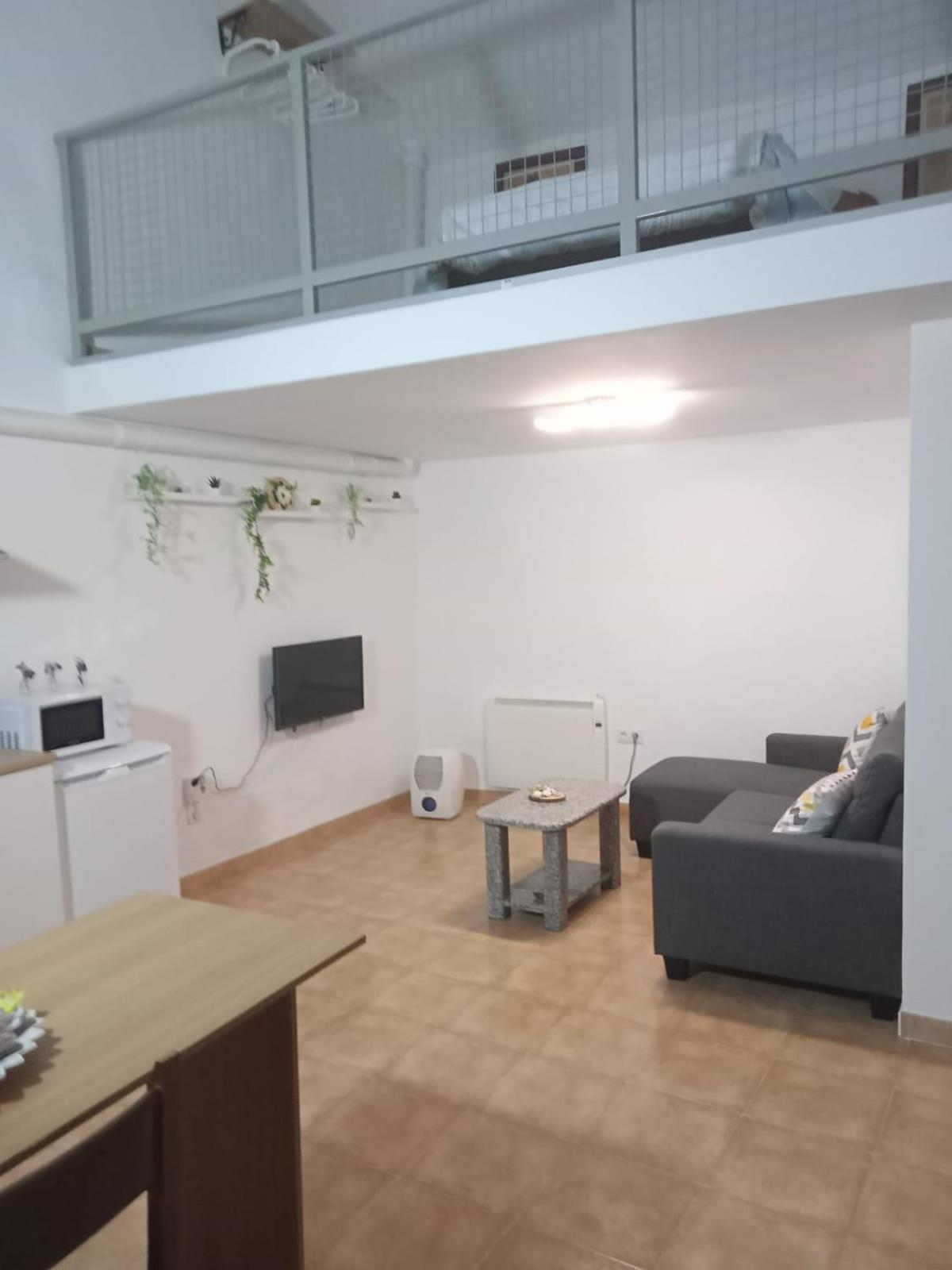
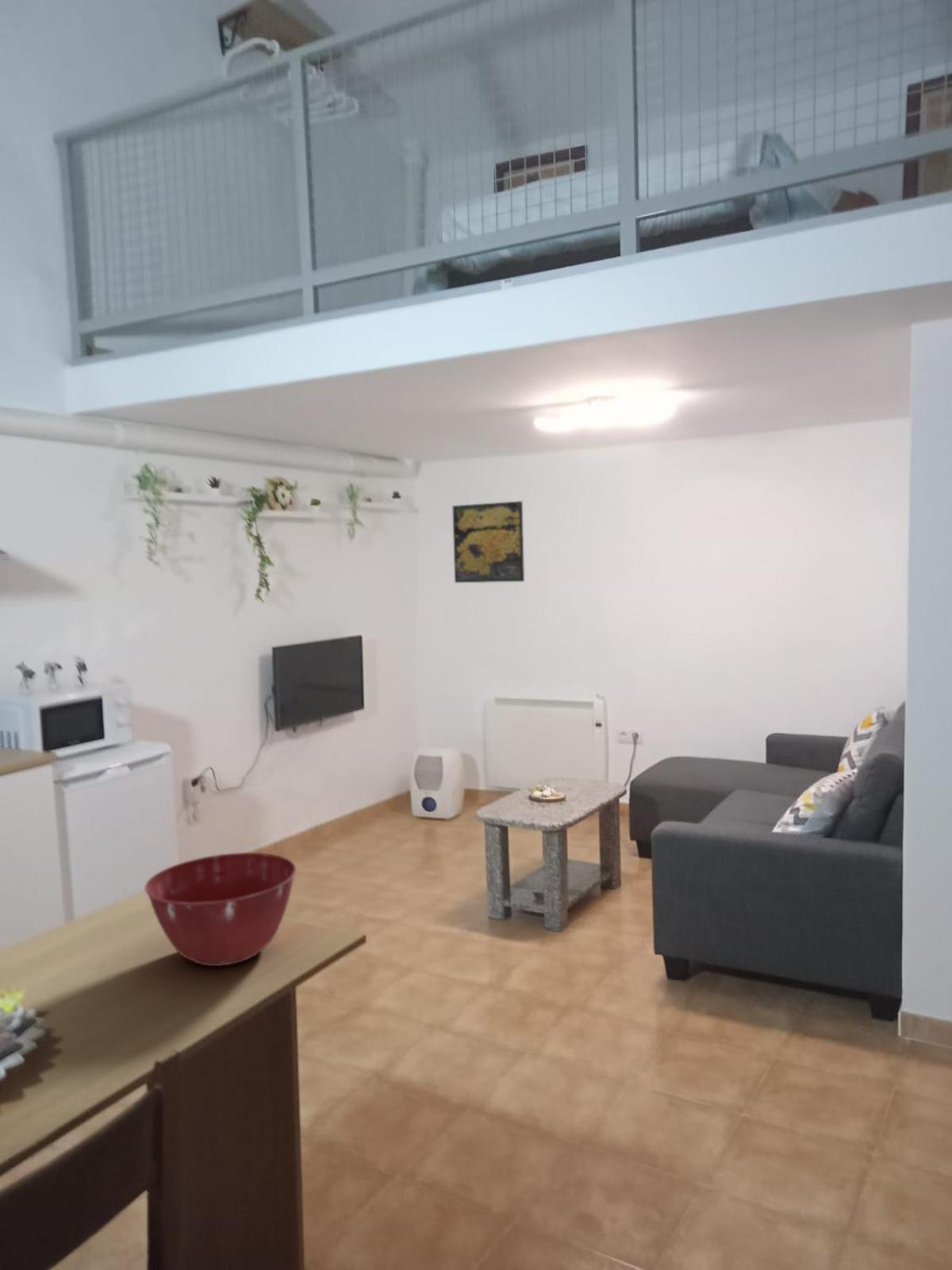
+ mixing bowl (224, 913)
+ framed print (487, 543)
